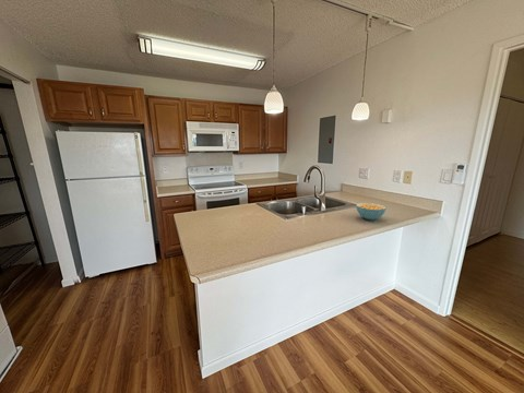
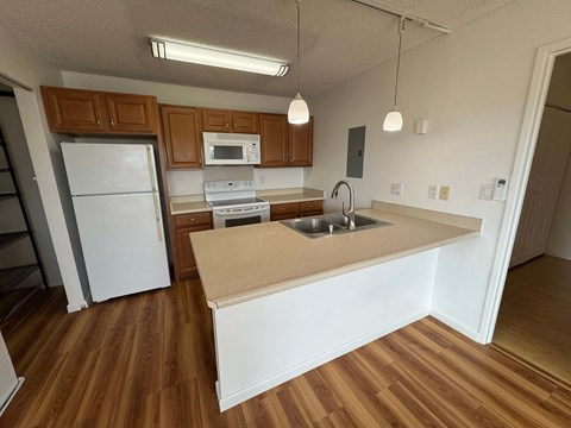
- cereal bowl (370, 212)
